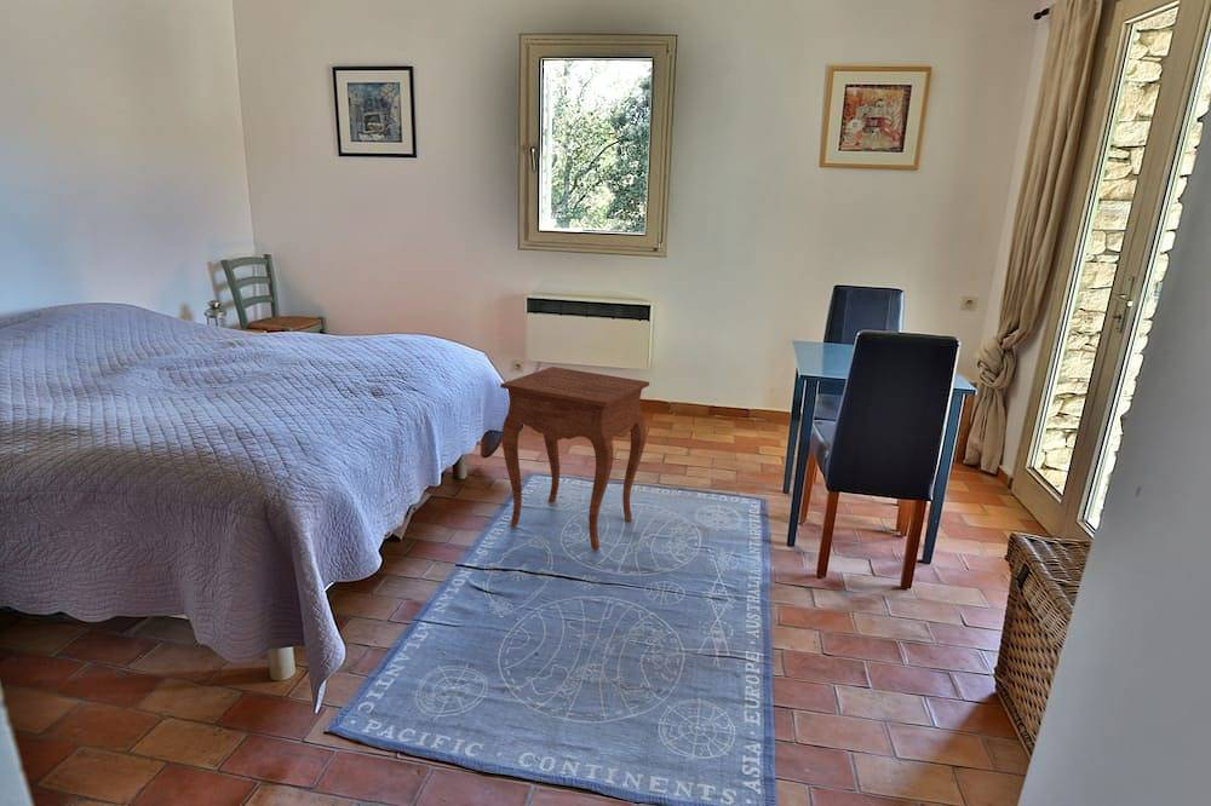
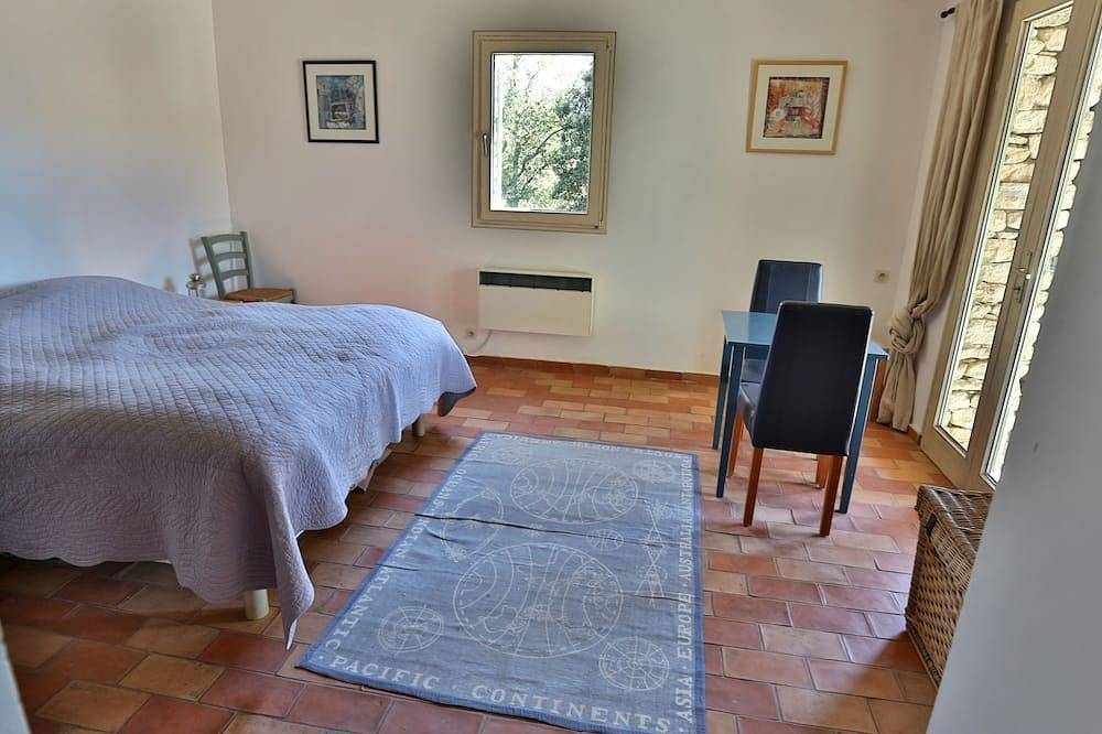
- side table (558, 457)
